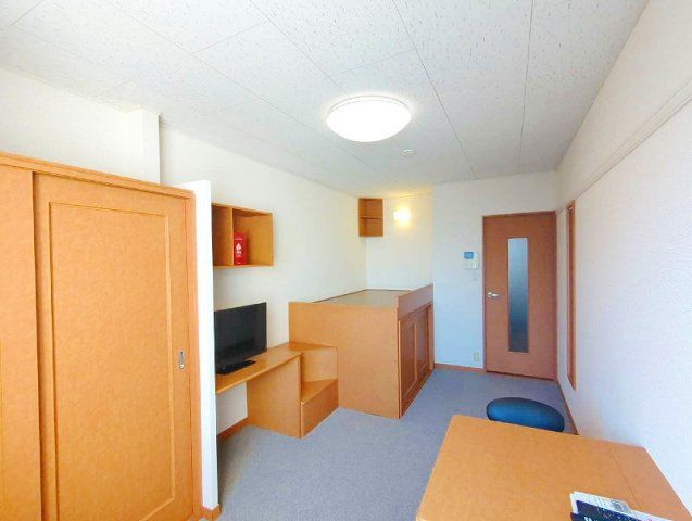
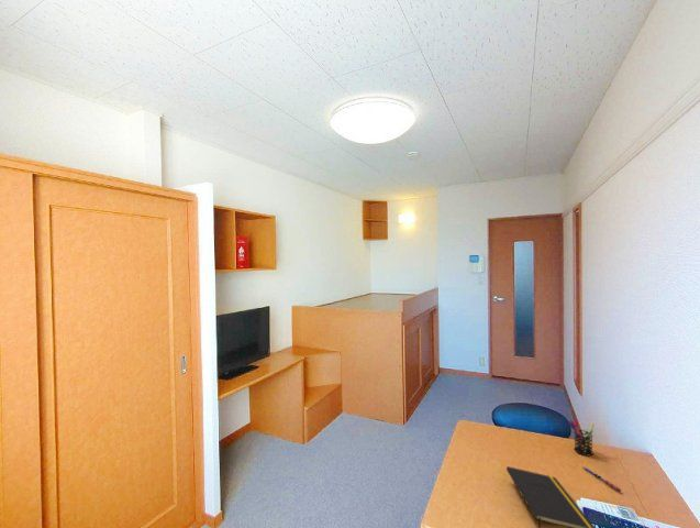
+ pen holder (584, 437)
+ notepad (546, 496)
+ pen (600, 477)
